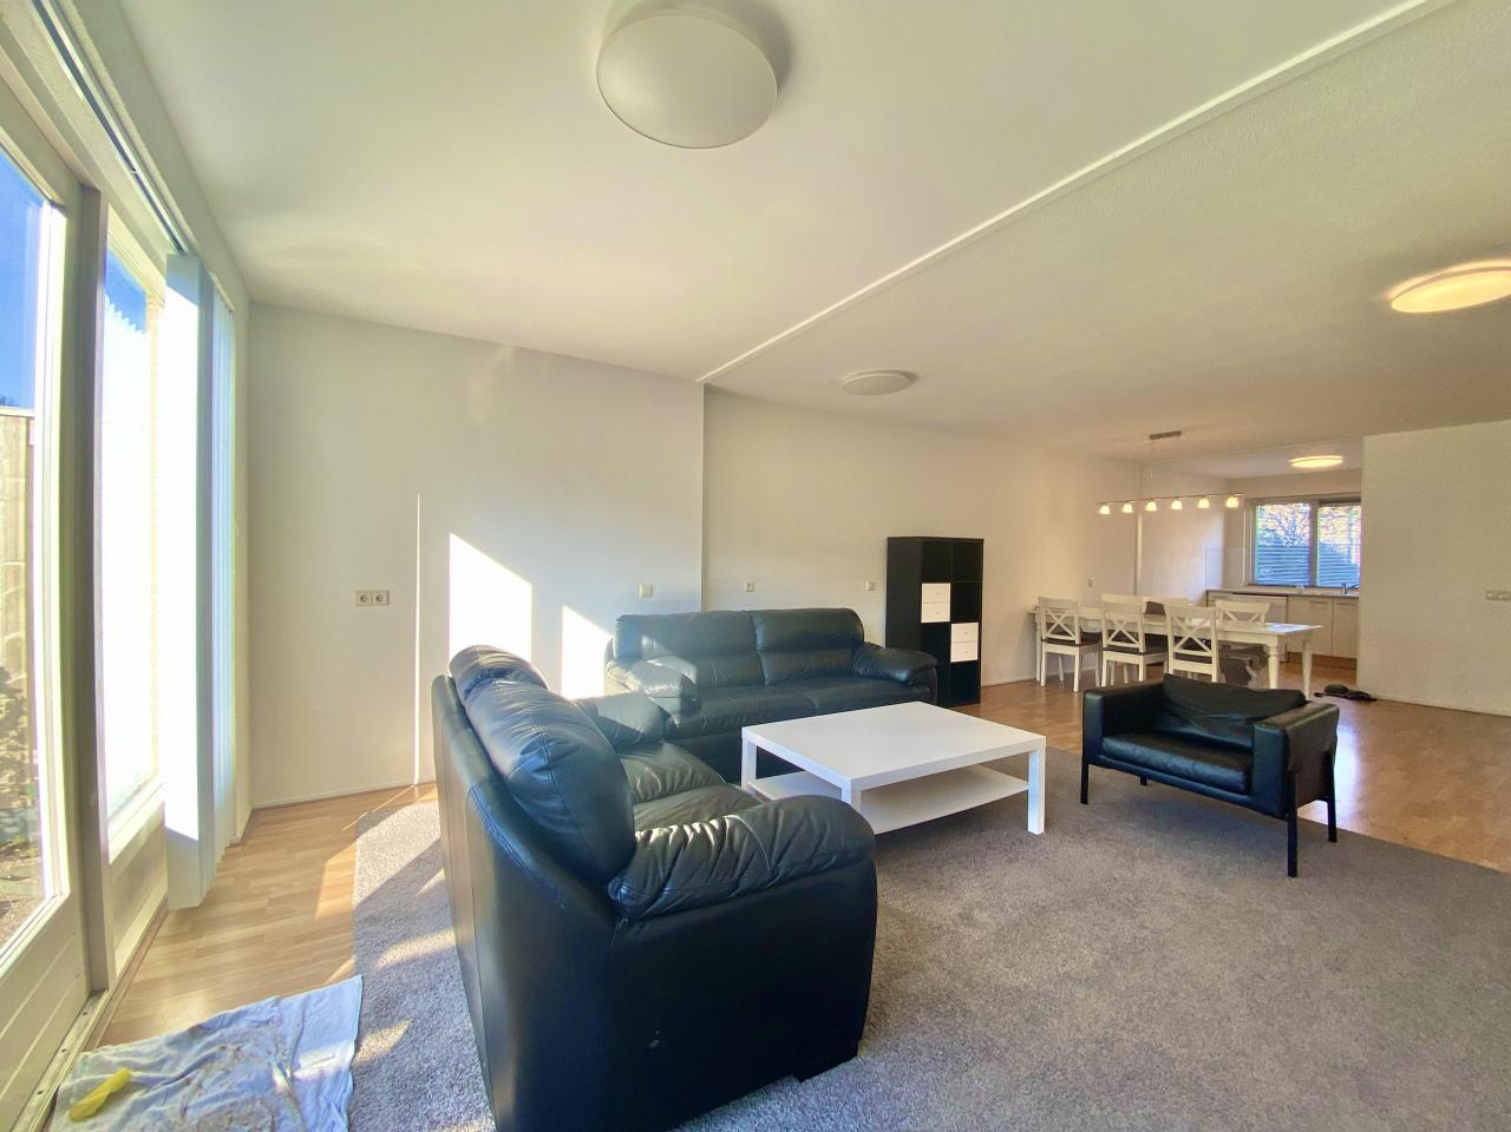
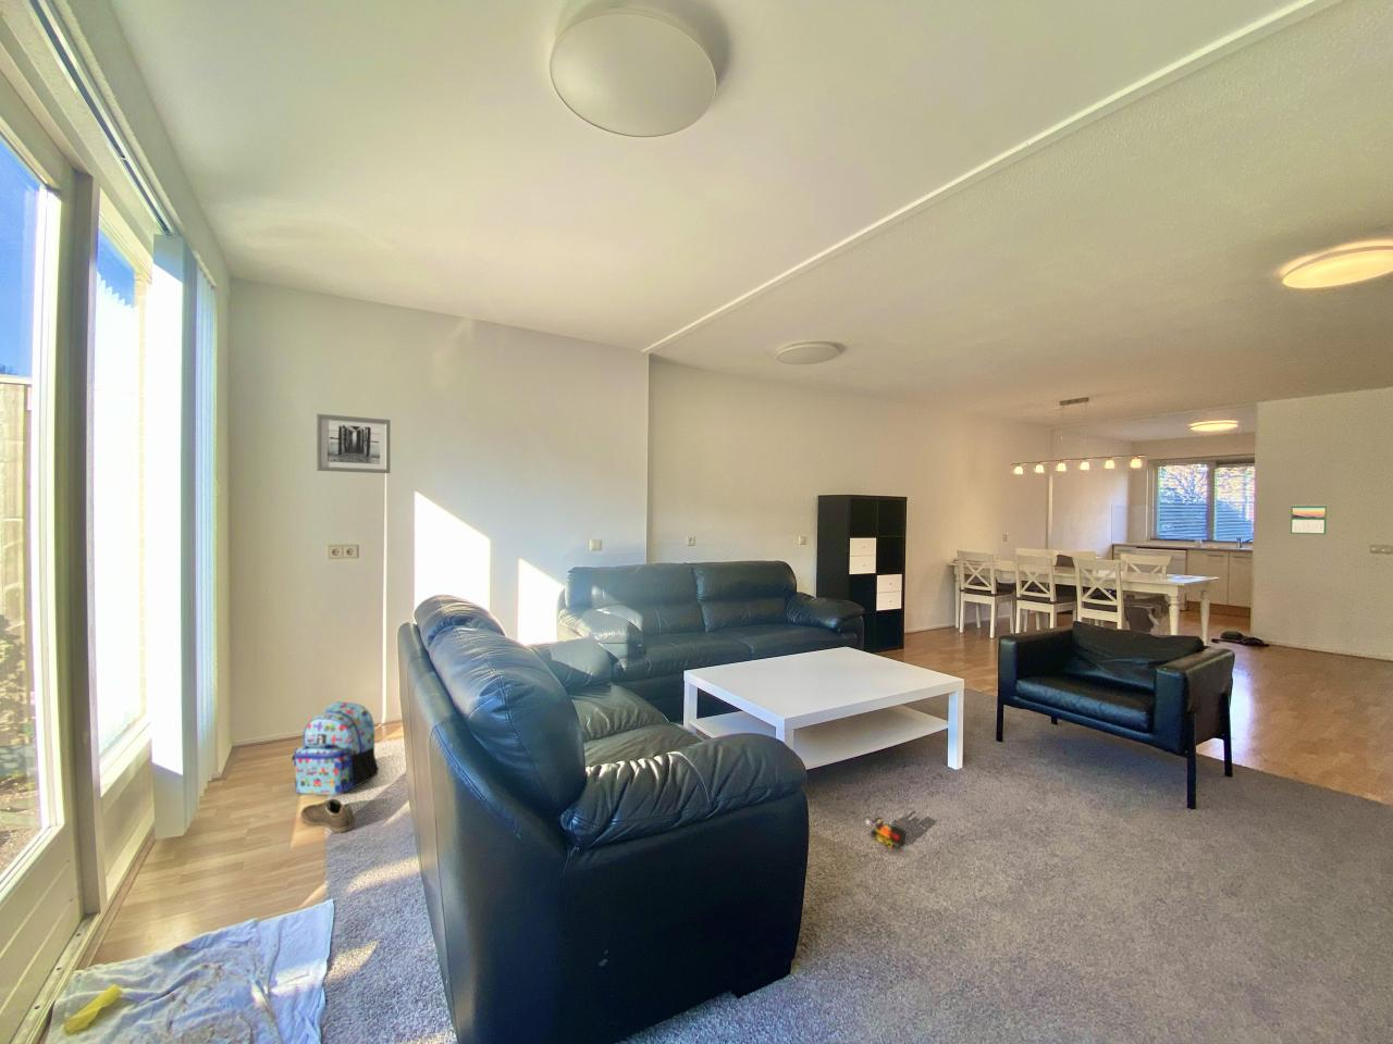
+ calendar (1309, 519)
+ wall art (353, 444)
+ toy train (882, 828)
+ sneaker (329, 809)
+ backpack (336, 745)
